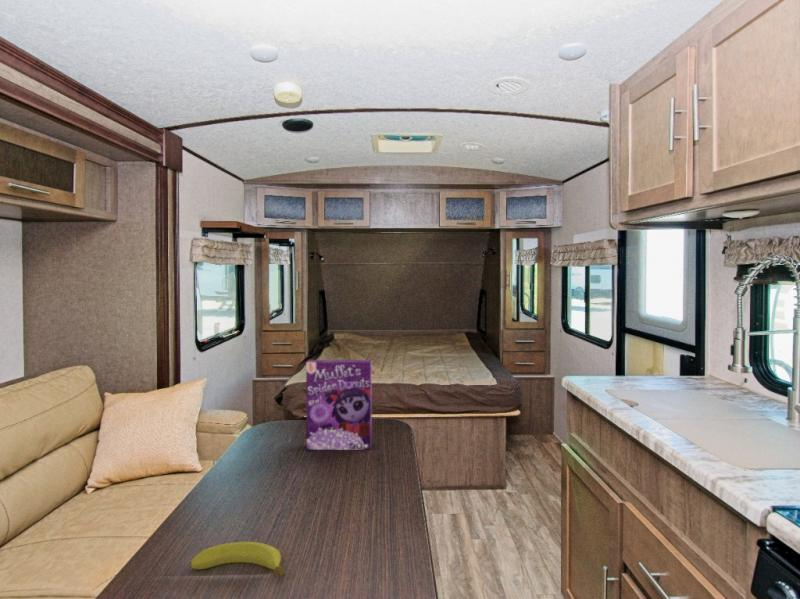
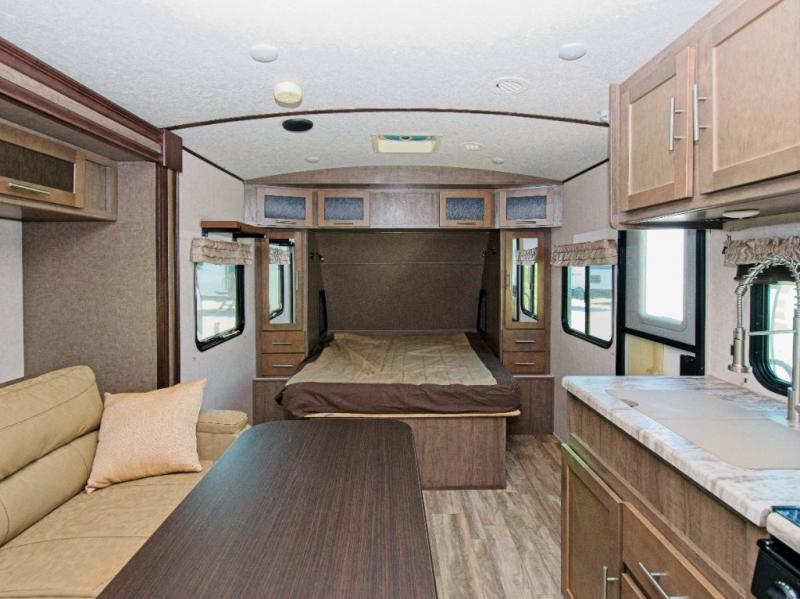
- fruit (238, 561)
- cereal box (339, 403)
